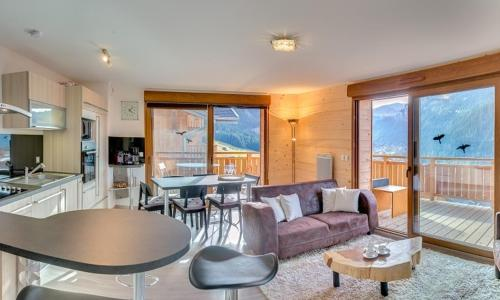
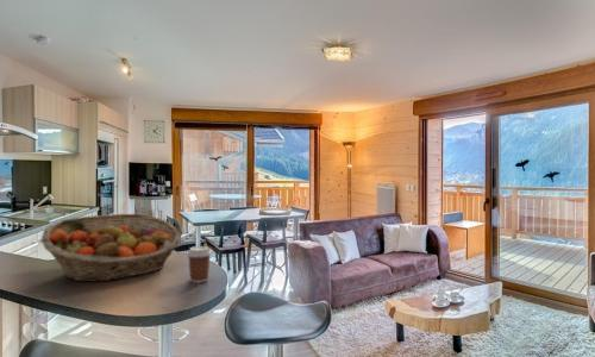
+ coffee cup (199, 263)
+ fruit basket (117, 243)
